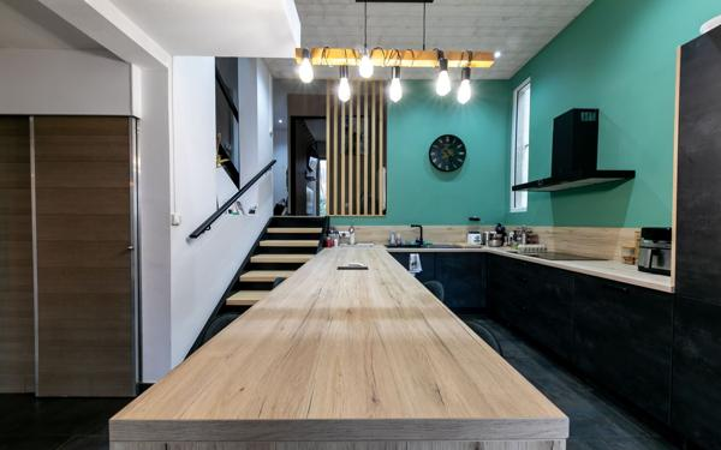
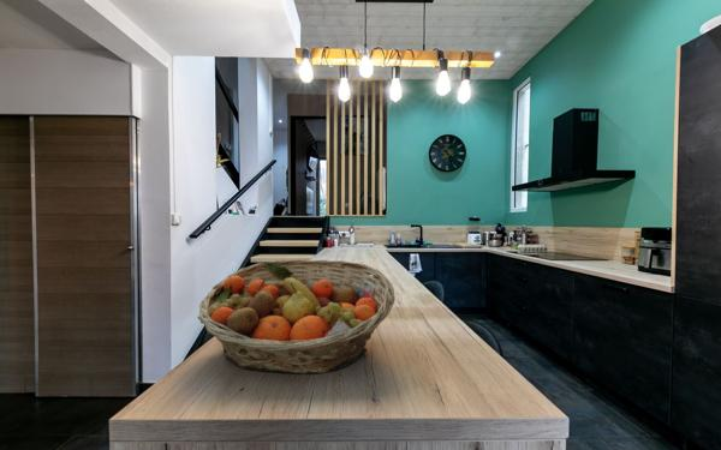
+ fruit basket (298, 307)
